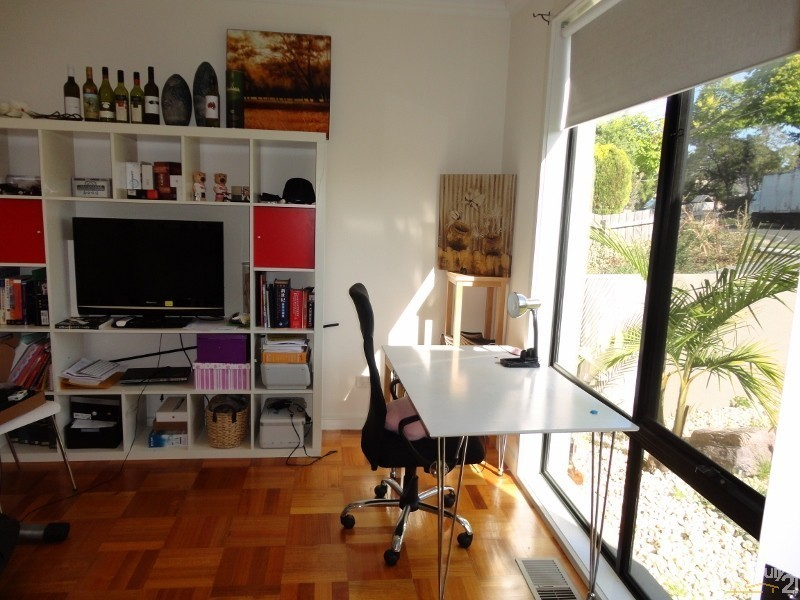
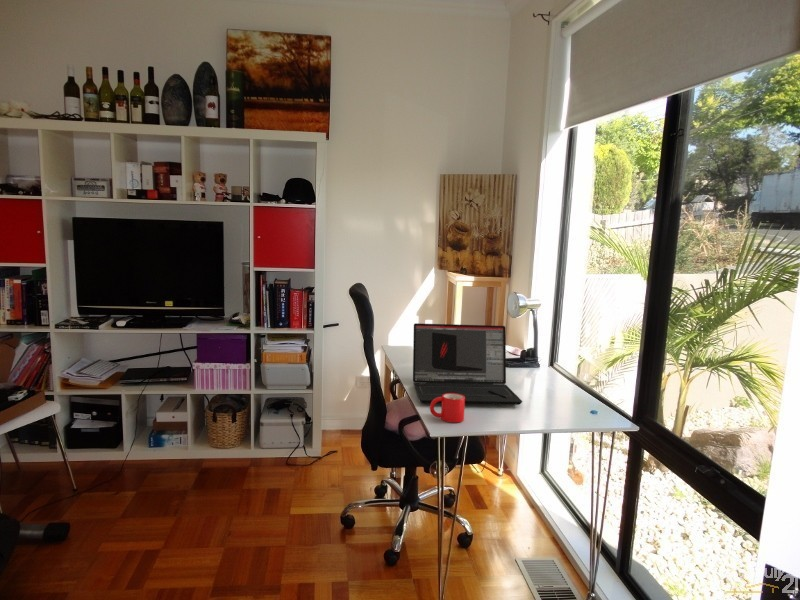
+ laptop (465, 362)
+ mug (447, 407)
